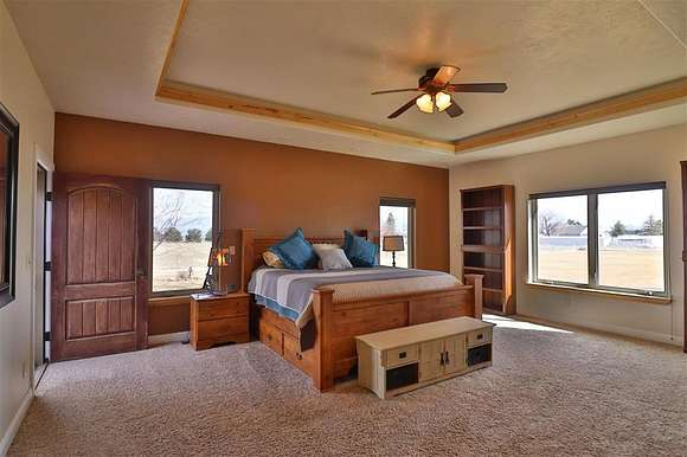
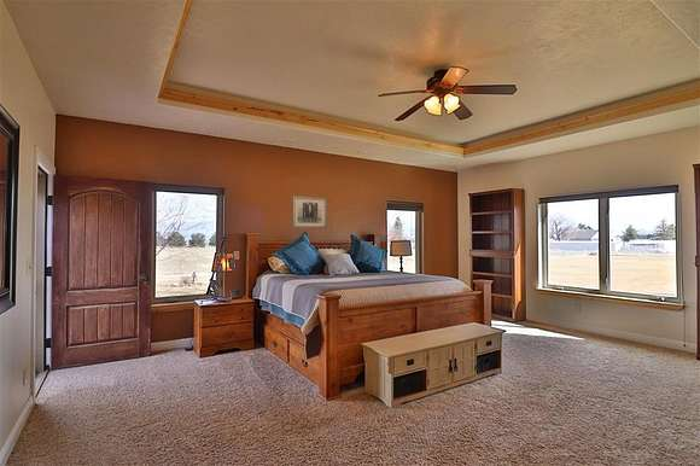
+ wall art (309, 212)
